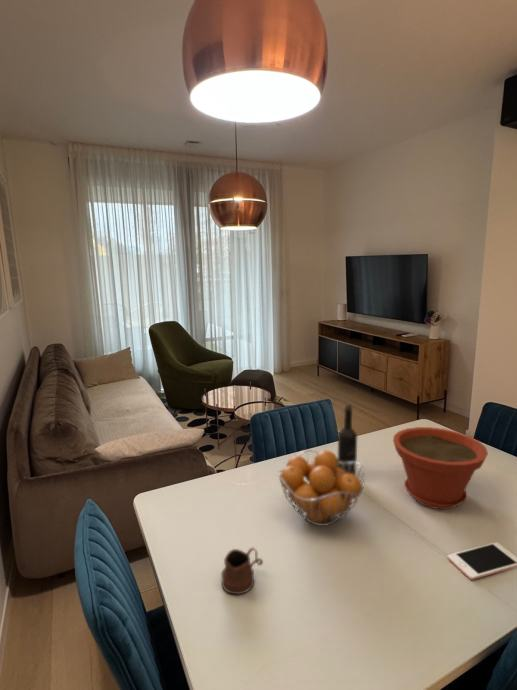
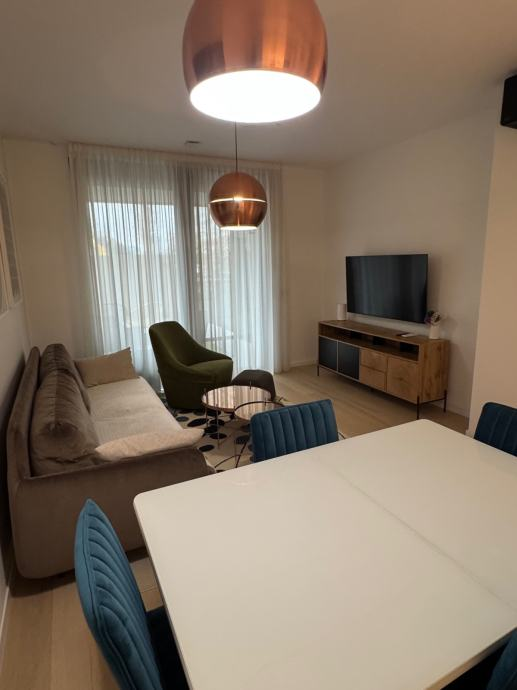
- wine bottle (347, 441)
- mug (243, 566)
- cell phone (484, 560)
- plant pot (436, 470)
- fruit basket (320, 486)
